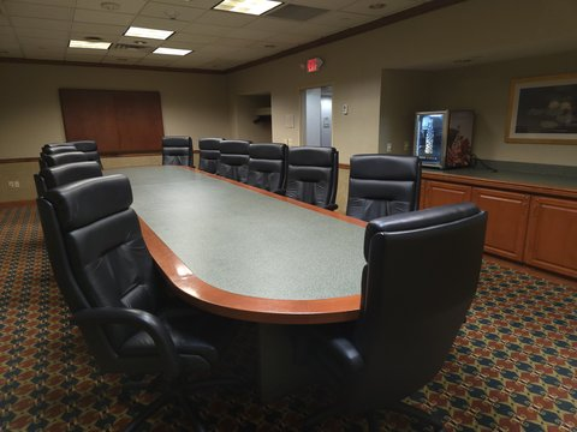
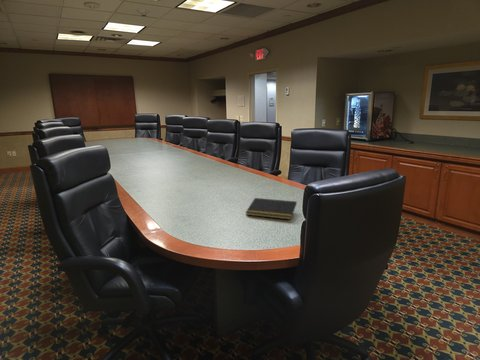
+ notepad (271, 208)
